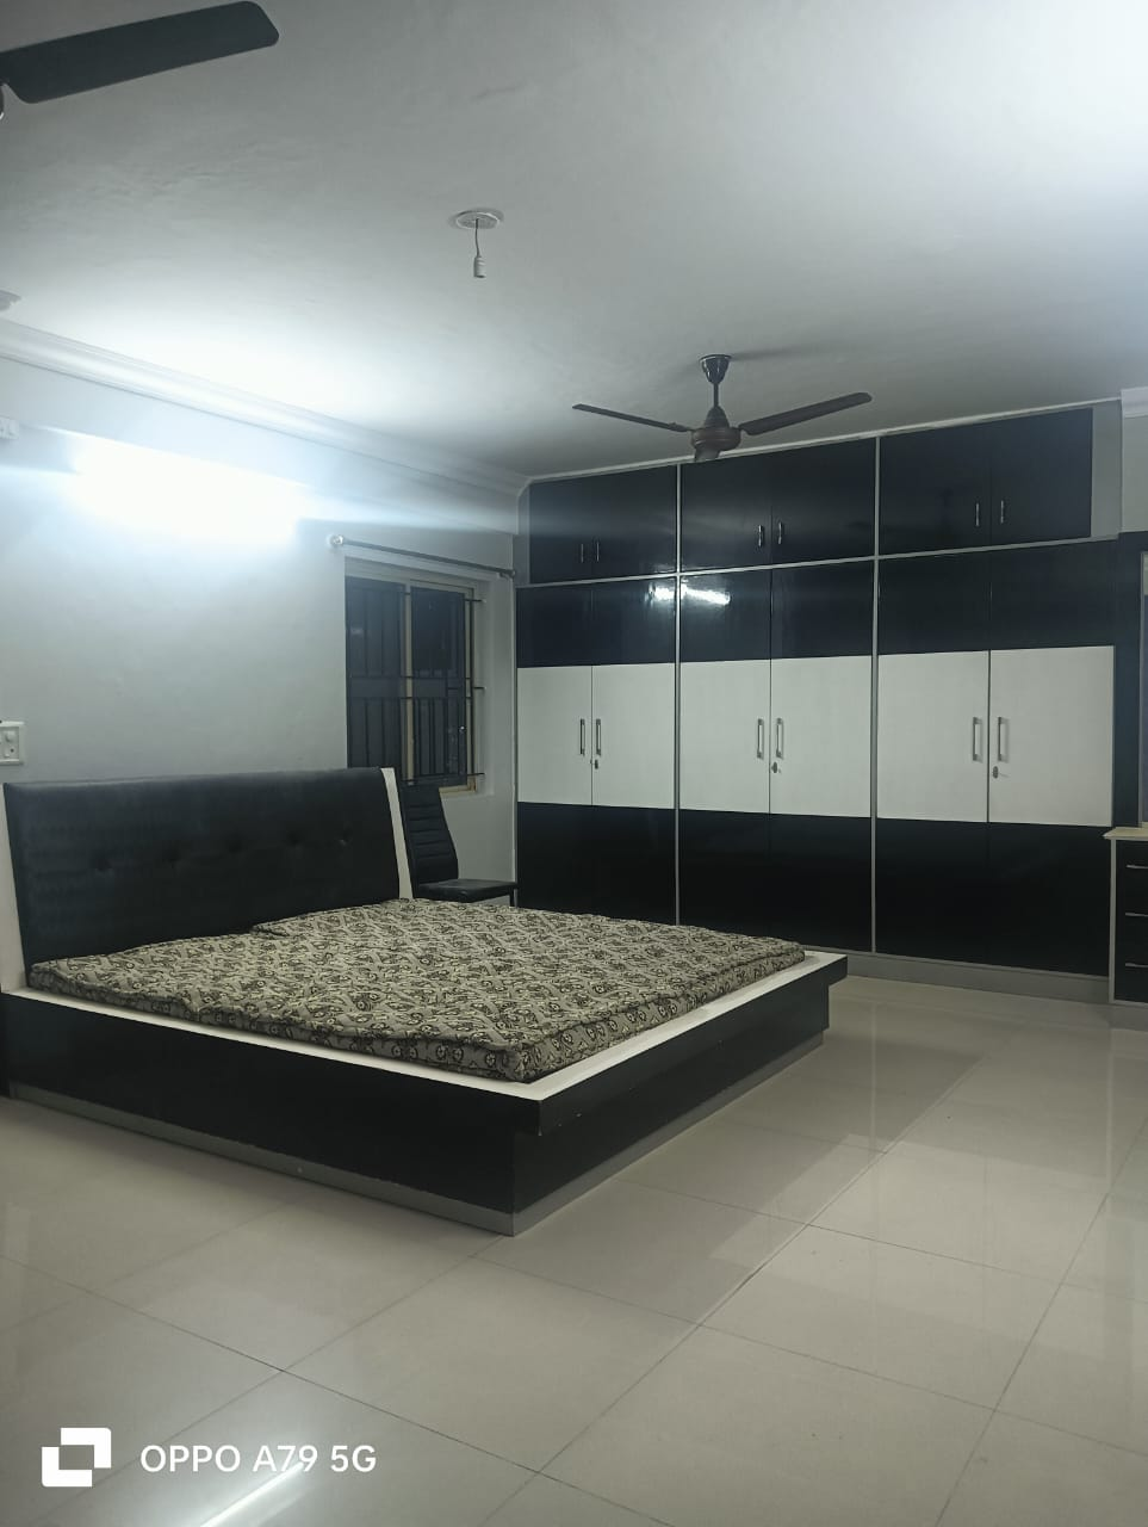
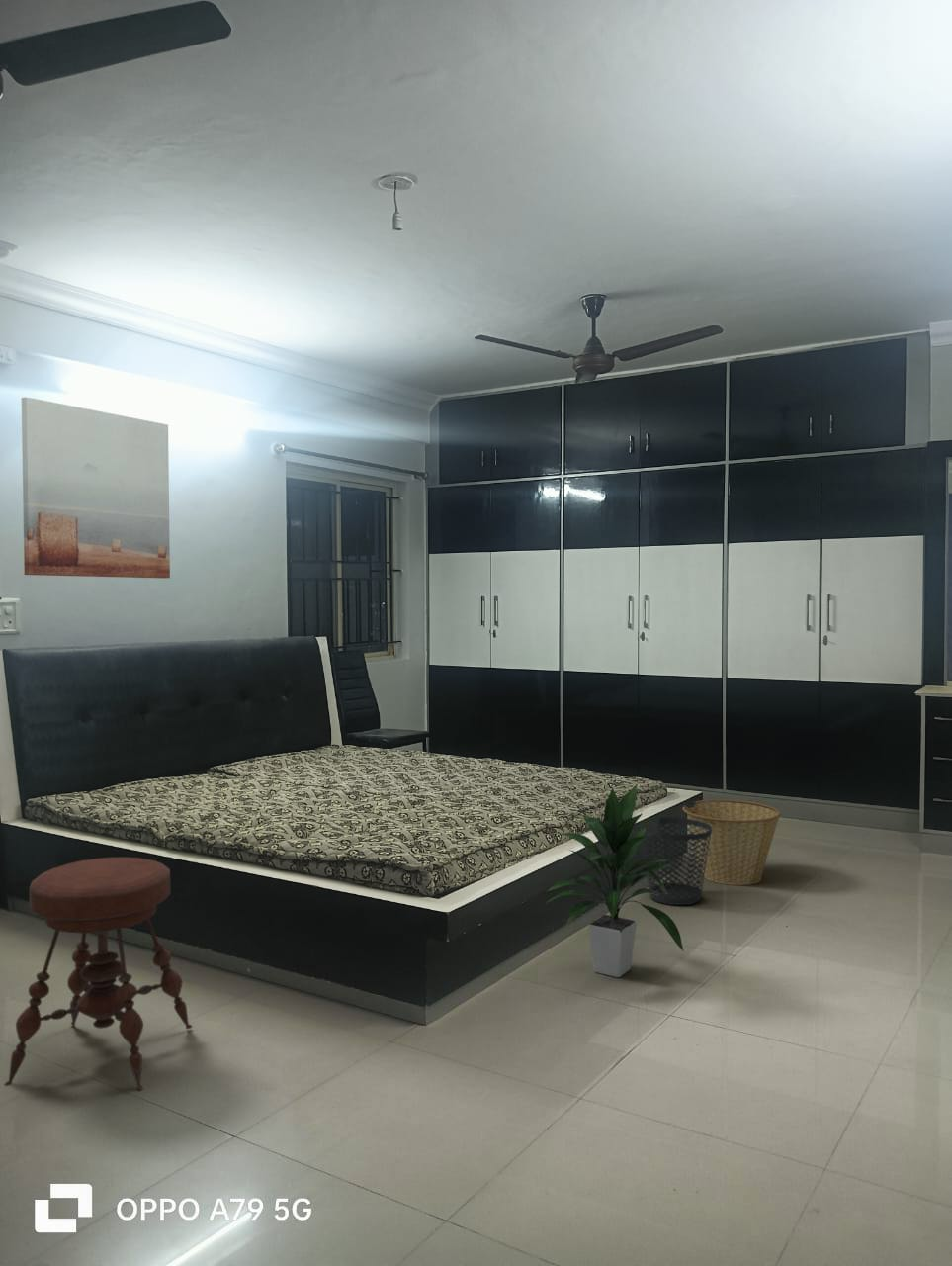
+ indoor plant (616, 882)
+ basket (731, 843)
+ wall art (100, 495)
+ stool (103, 961)
+ wastebasket (675, 861)
